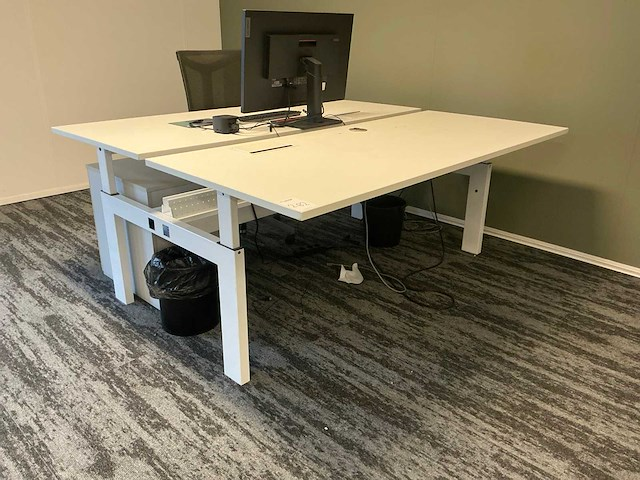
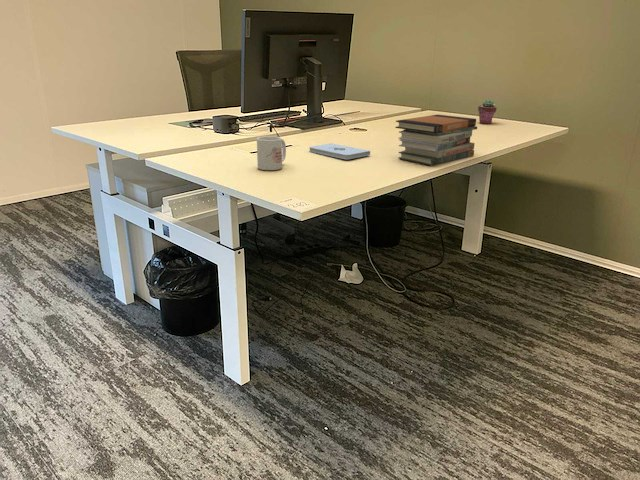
+ potted succulent (486, 111)
+ mug (273, 152)
+ notepad (338, 151)
+ book stack (436, 138)
